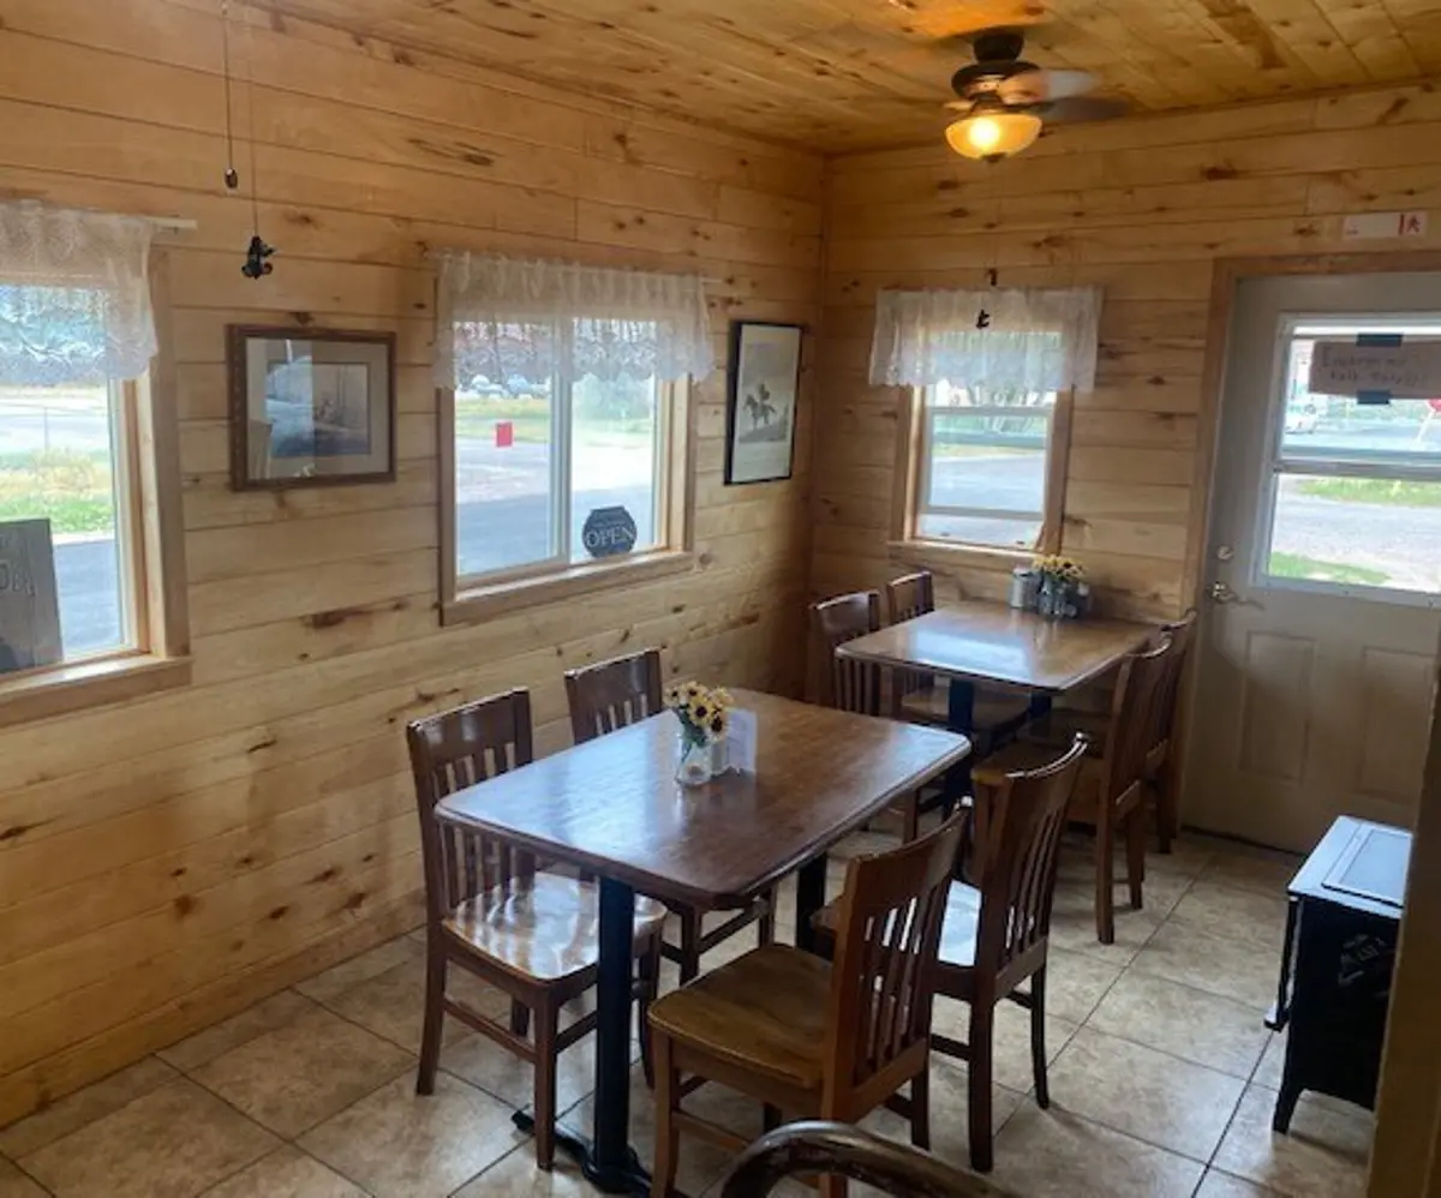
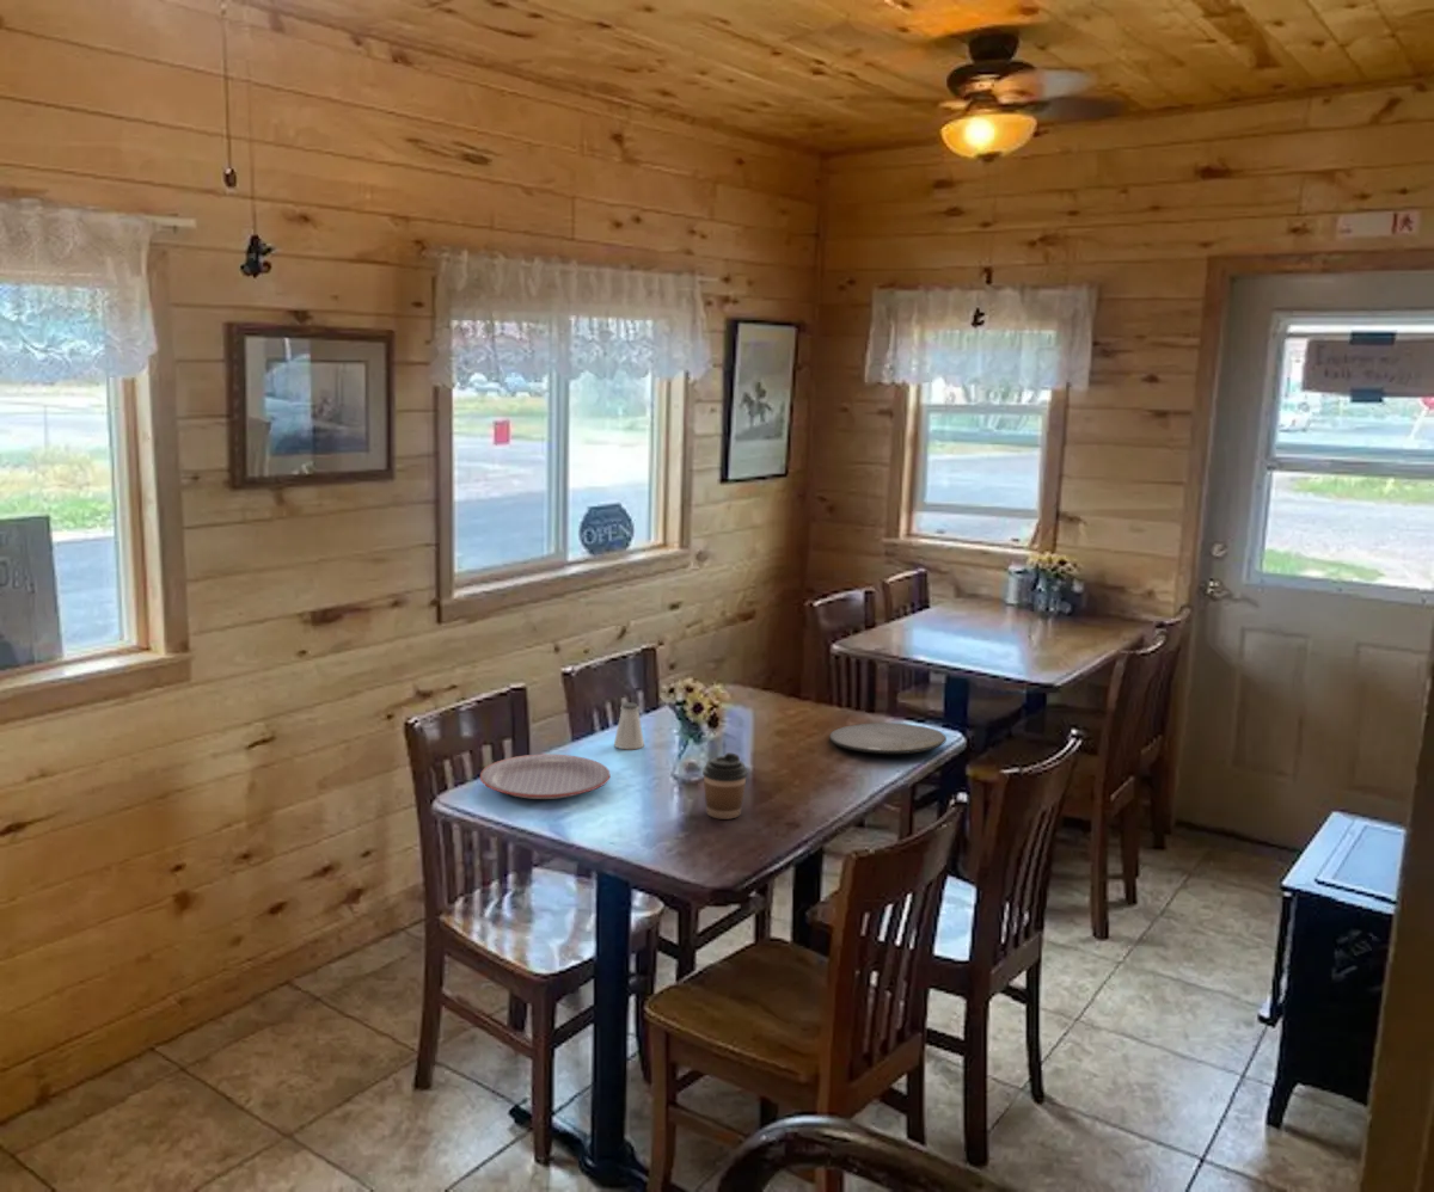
+ coffee cup (724, 785)
+ saltshaker (629, 724)
+ plate (545, 779)
+ plate (887, 737)
